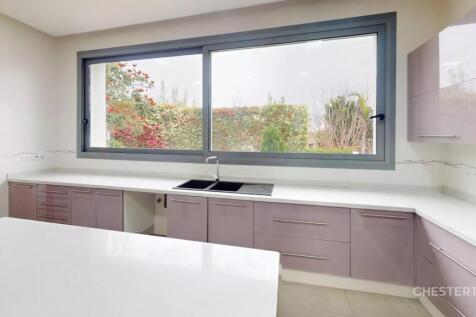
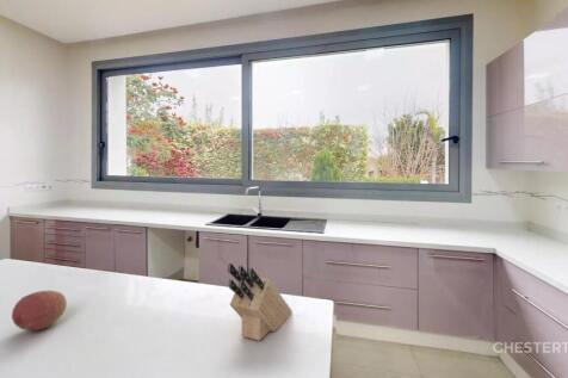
+ knife block (260, 292)
+ fruit (41, 309)
